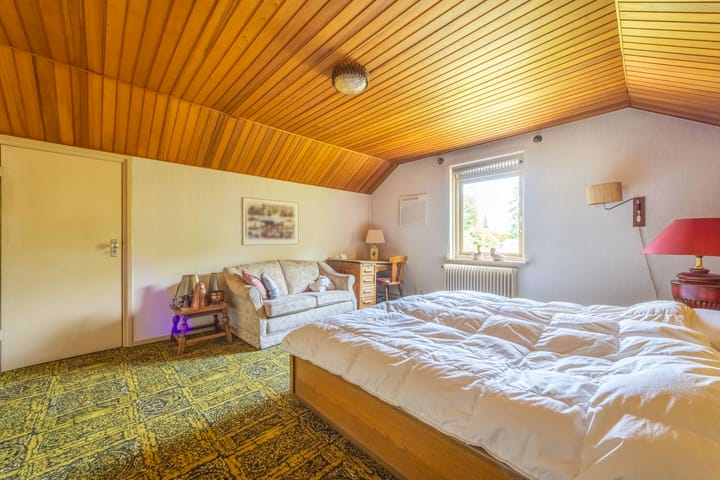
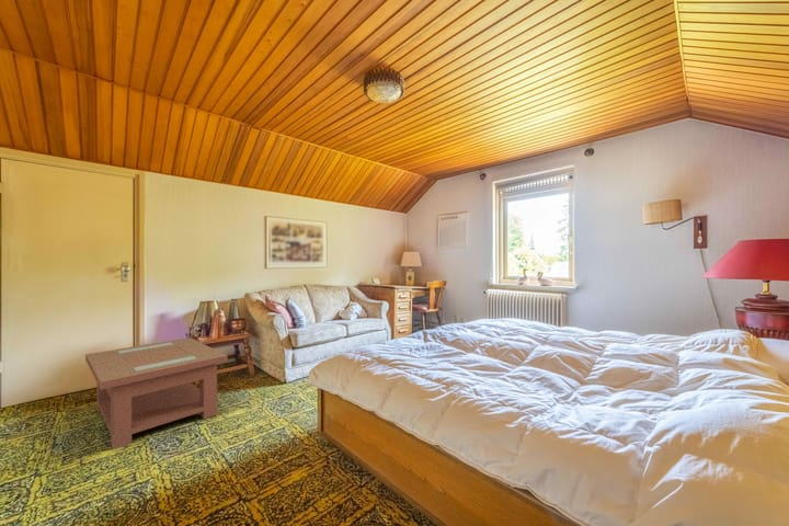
+ coffee table (156, 382)
